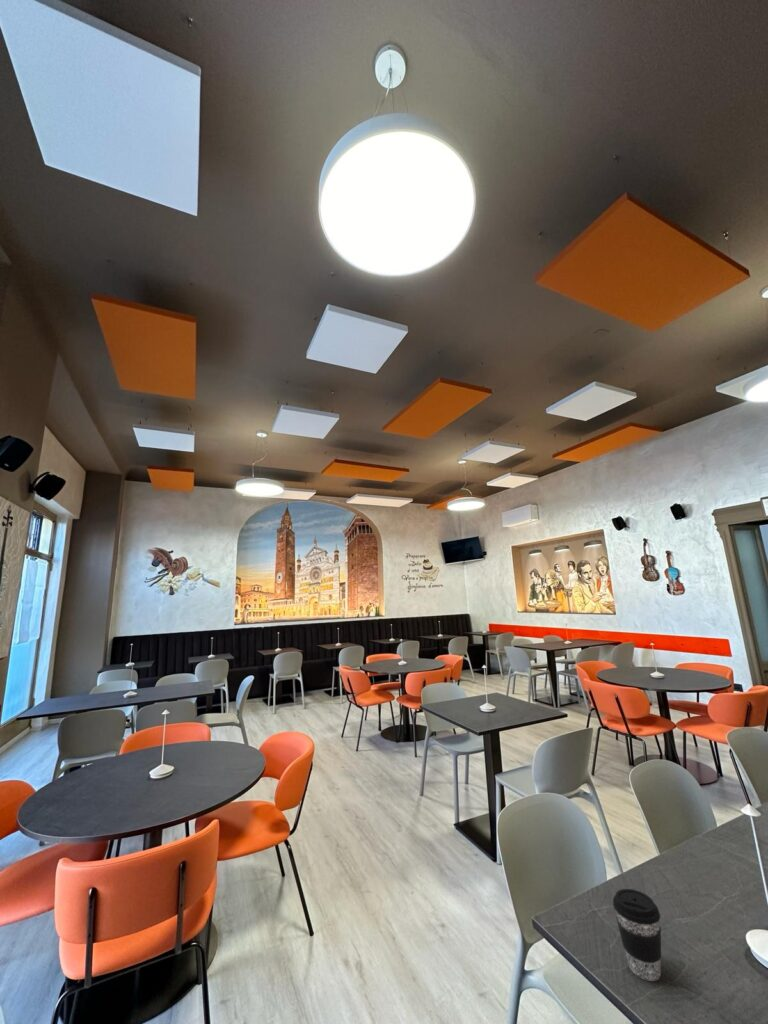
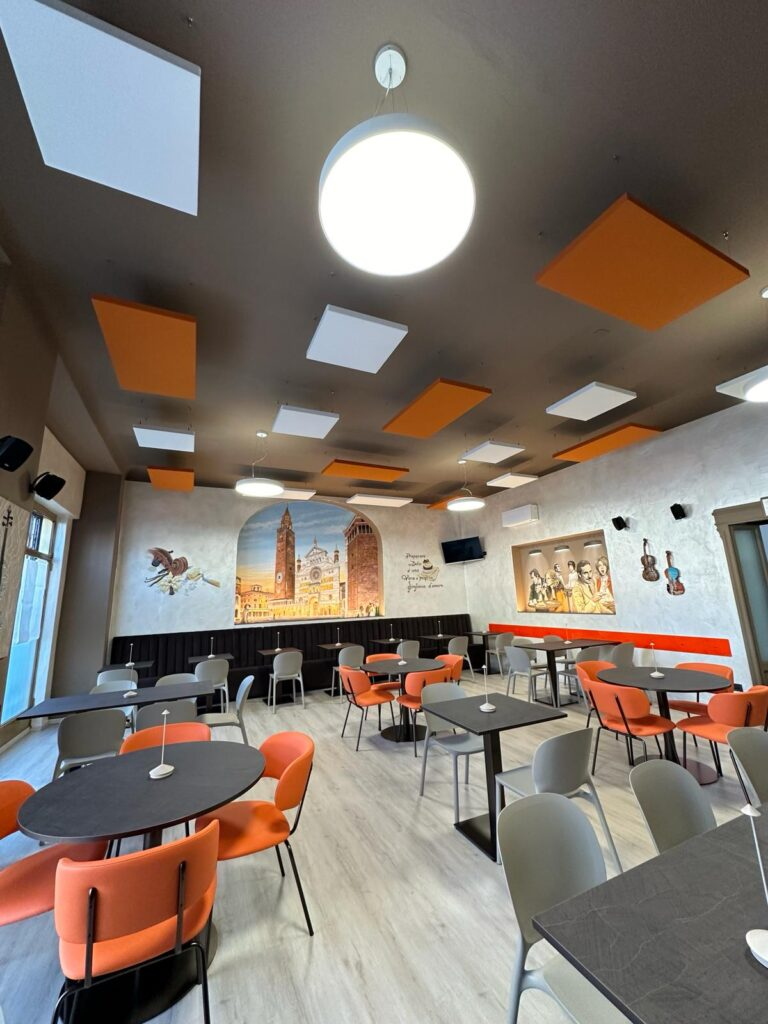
- coffee cup (639, 934)
